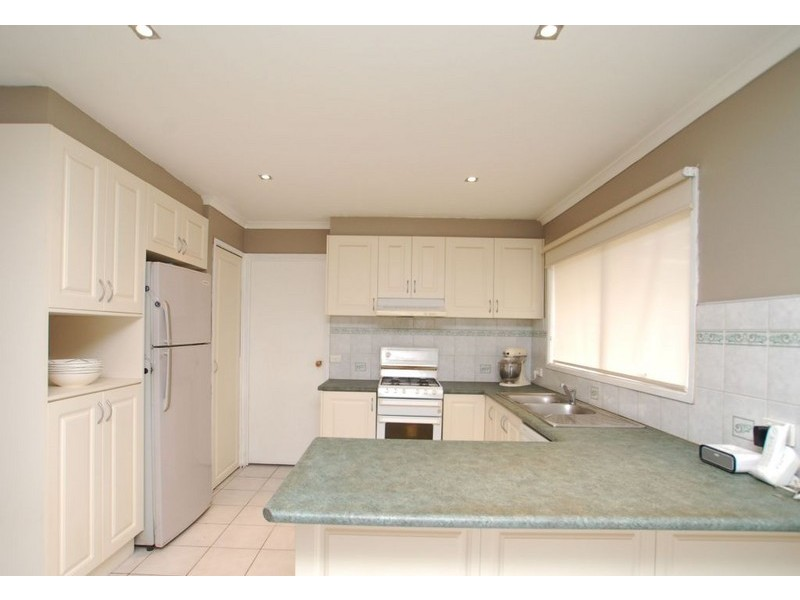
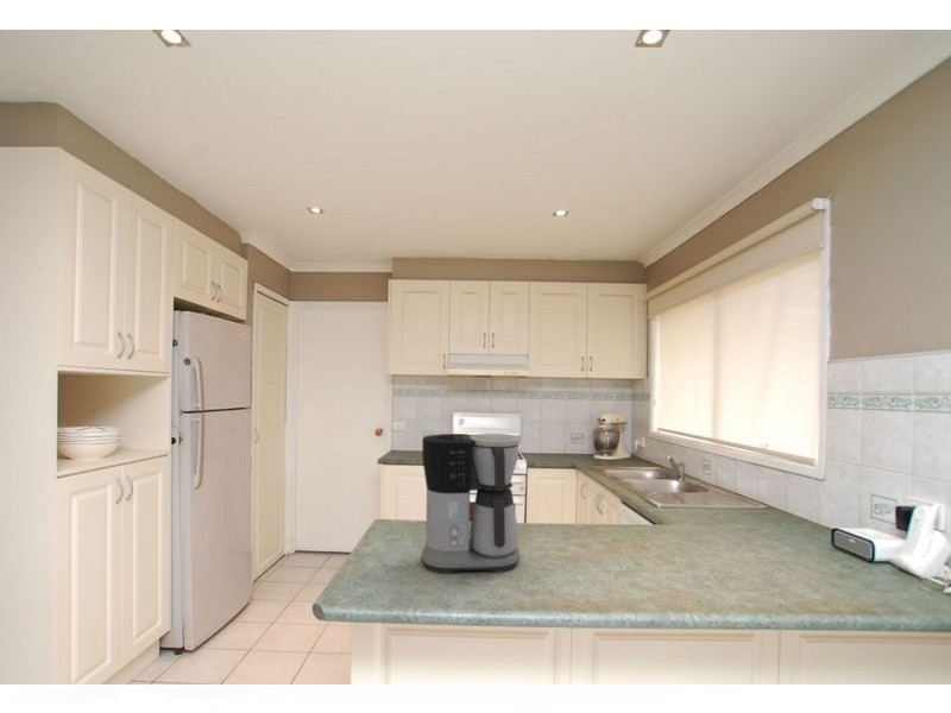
+ coffee maker (468, 500)
